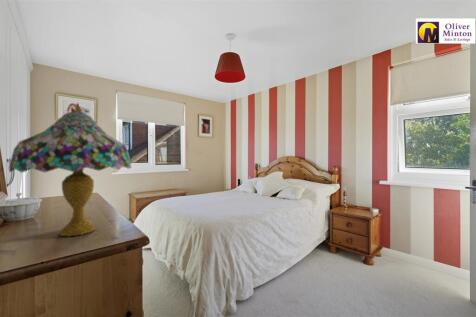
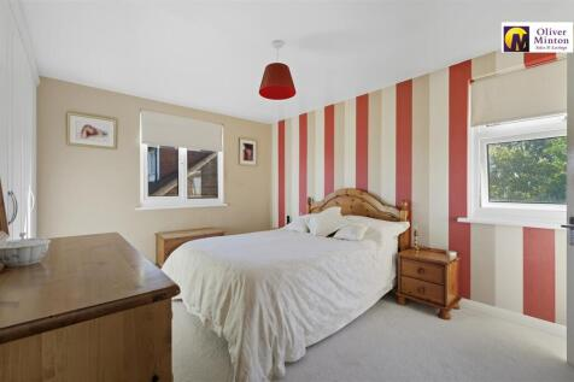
- table lamp (78, 166)
